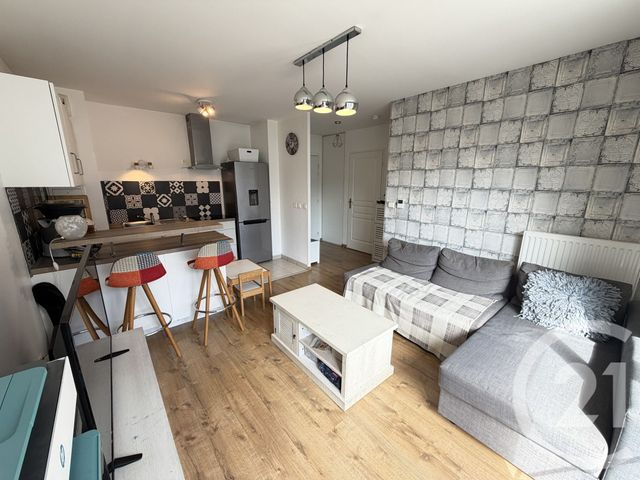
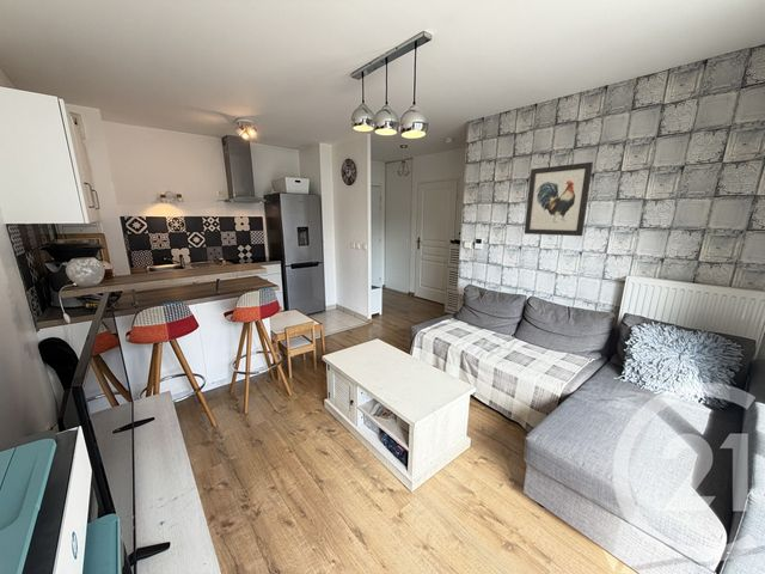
+ wall art (555, 201)
